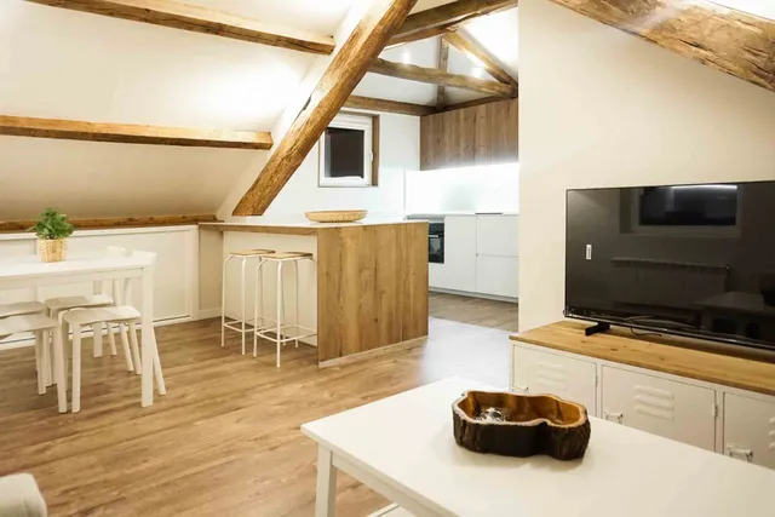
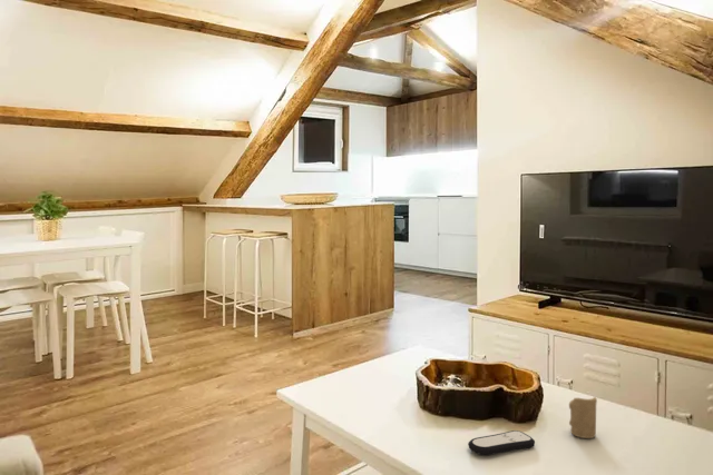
+ candle (582, 414)
+ remote control (500, 442)
